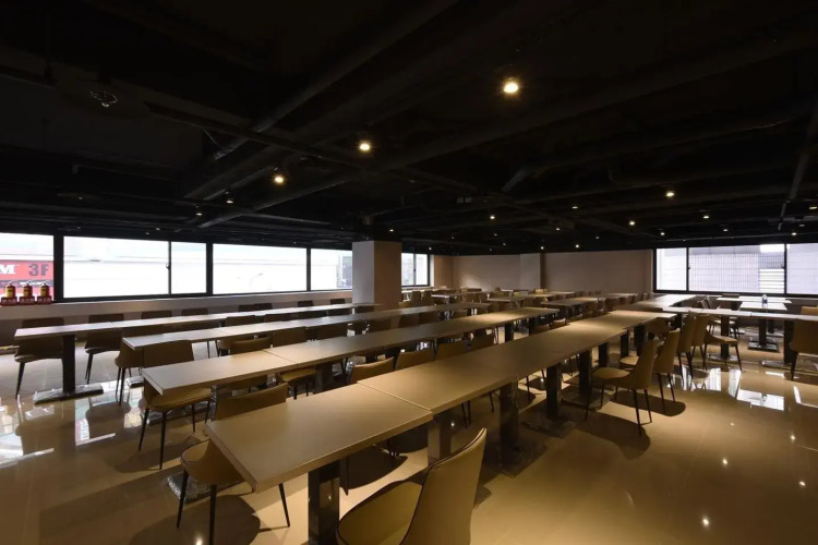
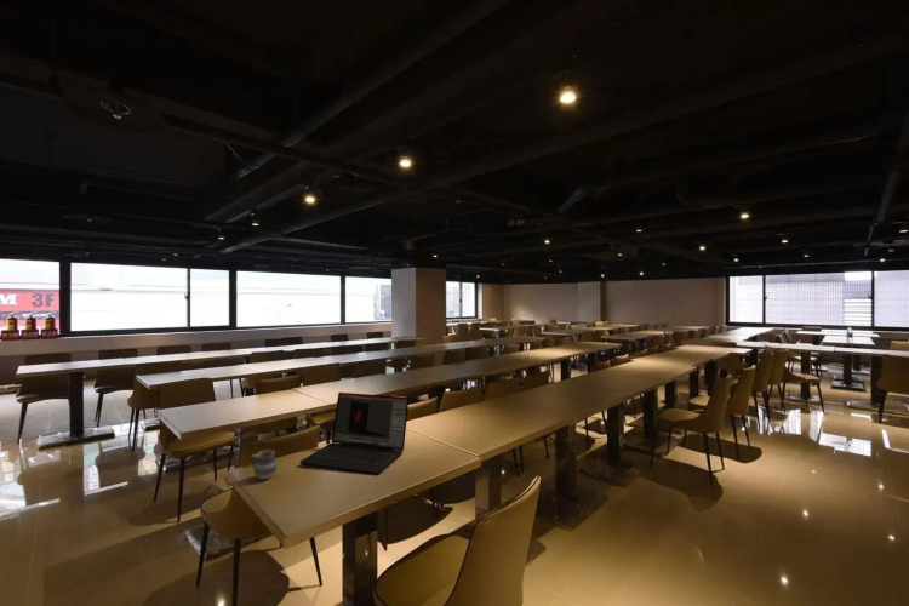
+ laptop (356, 429)
+ cup (263, 464)
